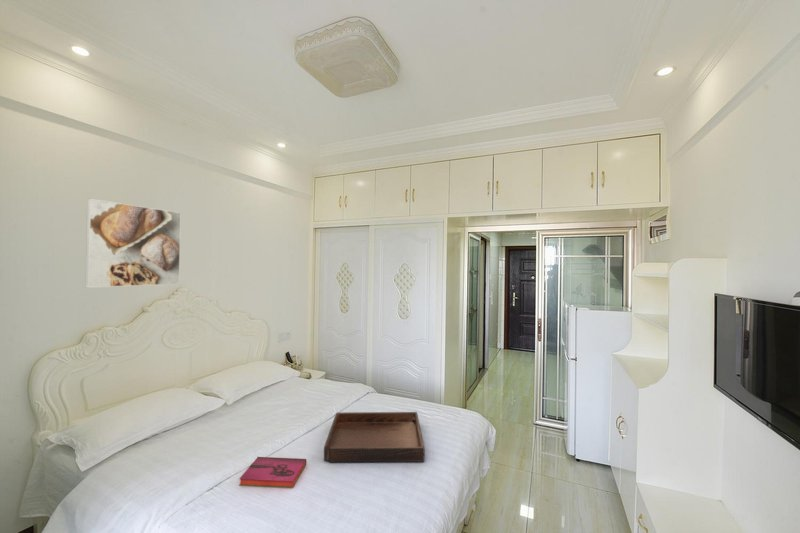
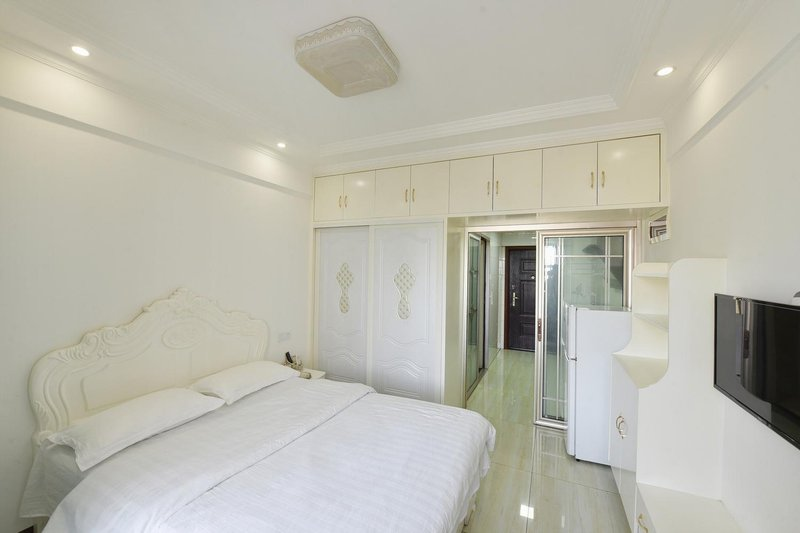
- hardback book (274, 471)
- serving tray (375, 434)
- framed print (138, 246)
